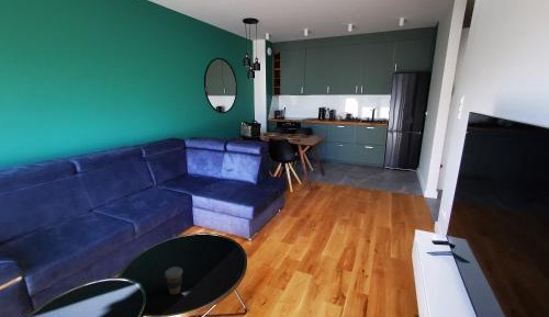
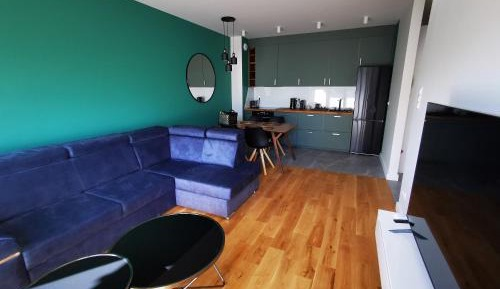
- coffee cup (173, 281)
